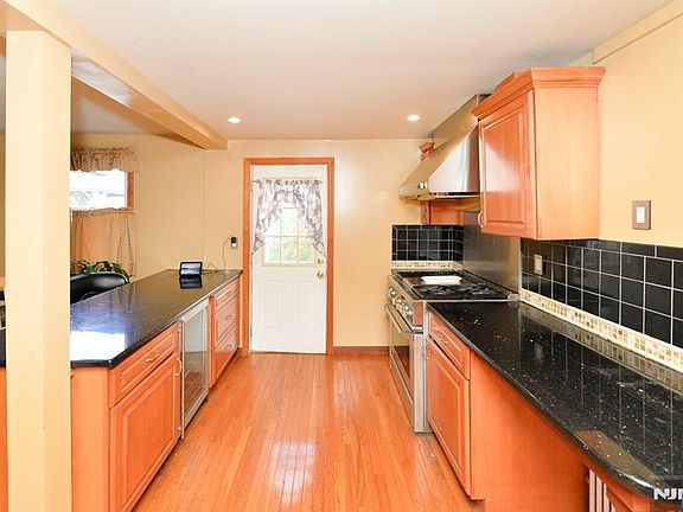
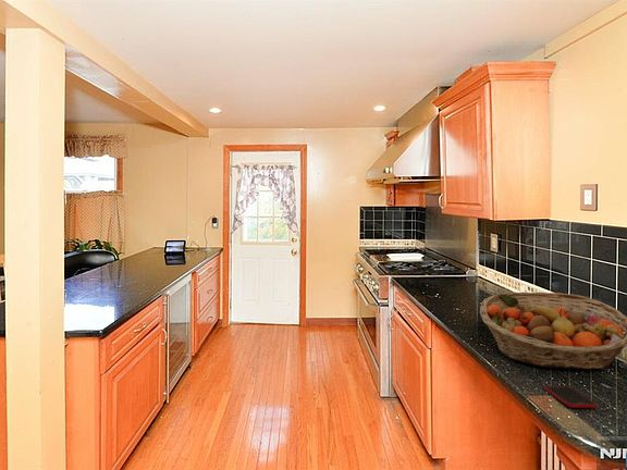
+ cell phone (568, 396)
+ fruit basket (552, 326)
